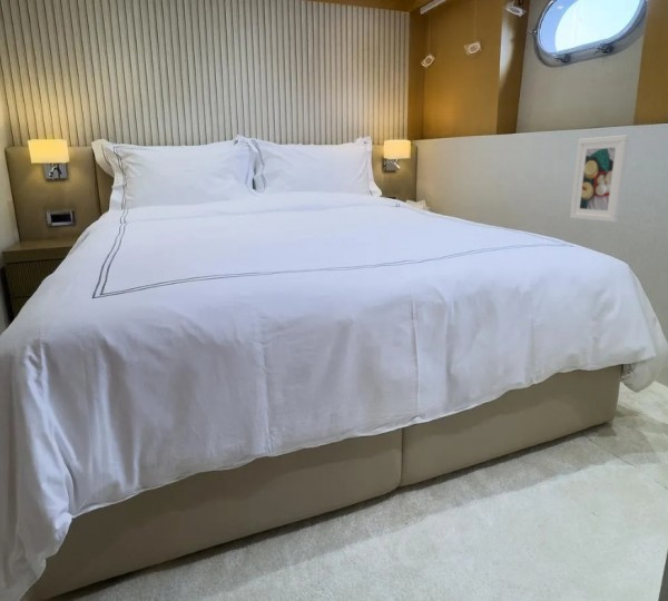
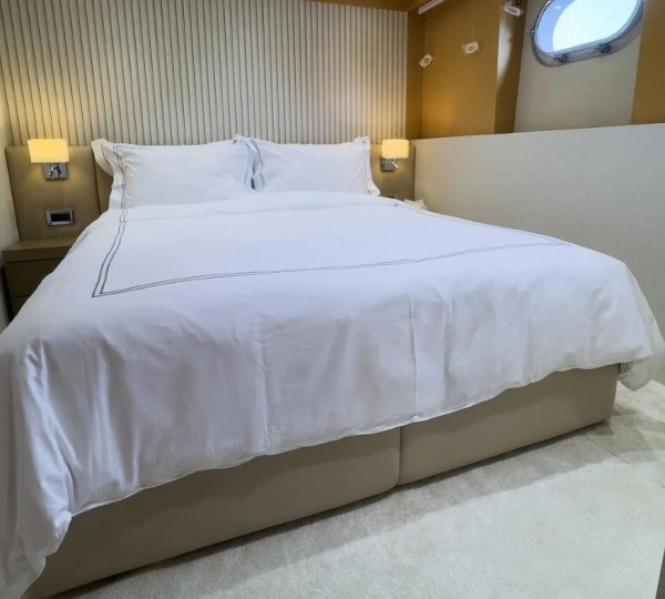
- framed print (597, 179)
